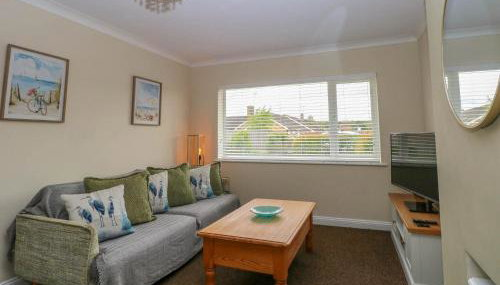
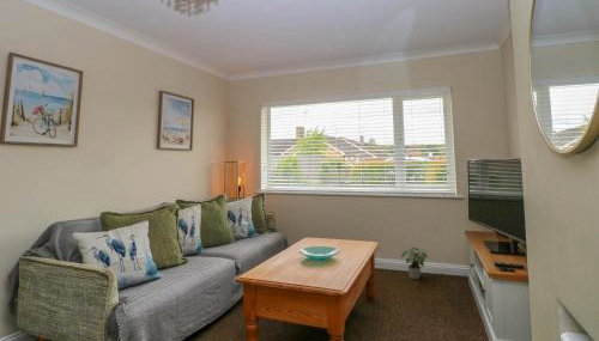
+ potted plant (415, 263)
